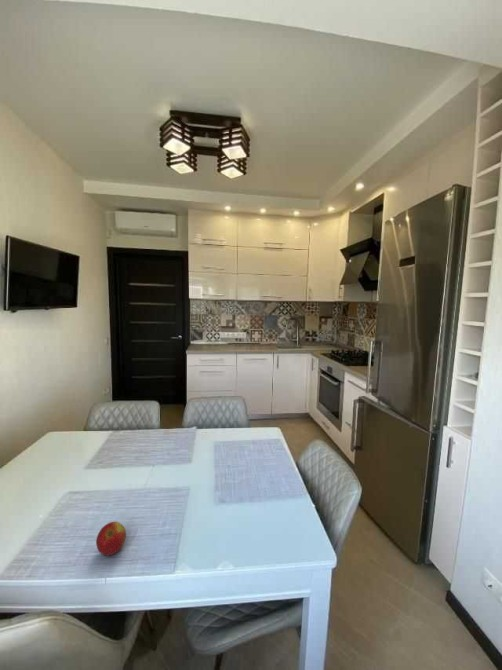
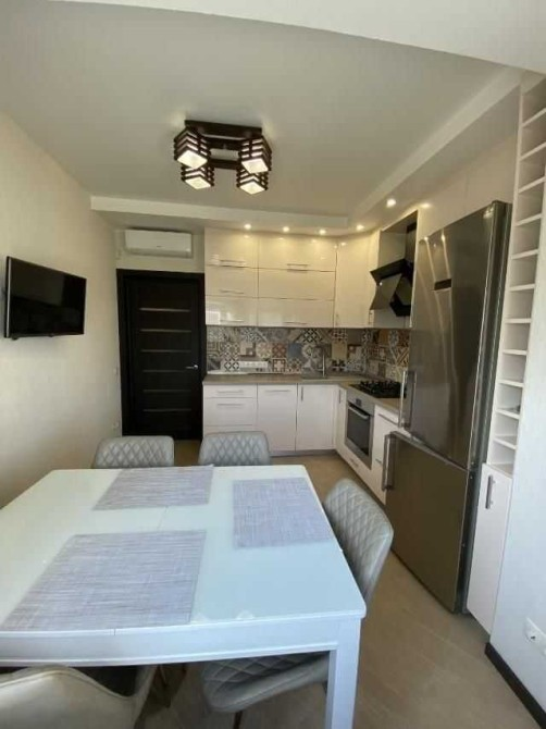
- apple (111, 538)
